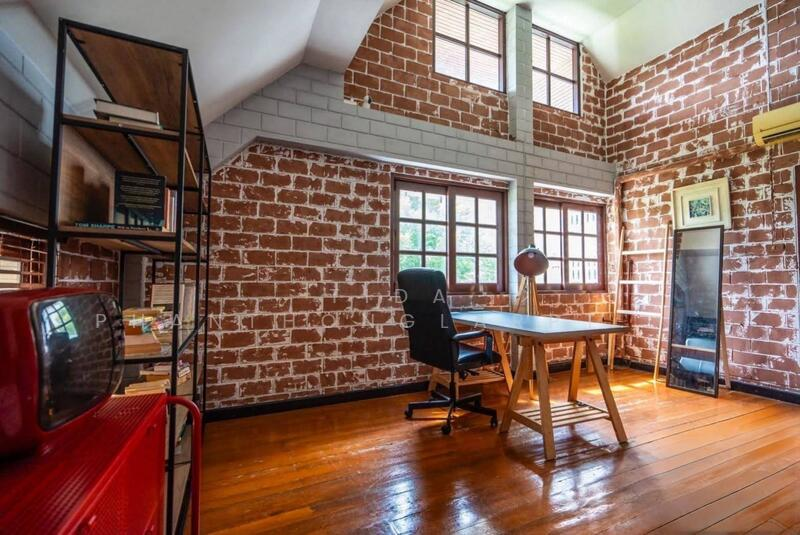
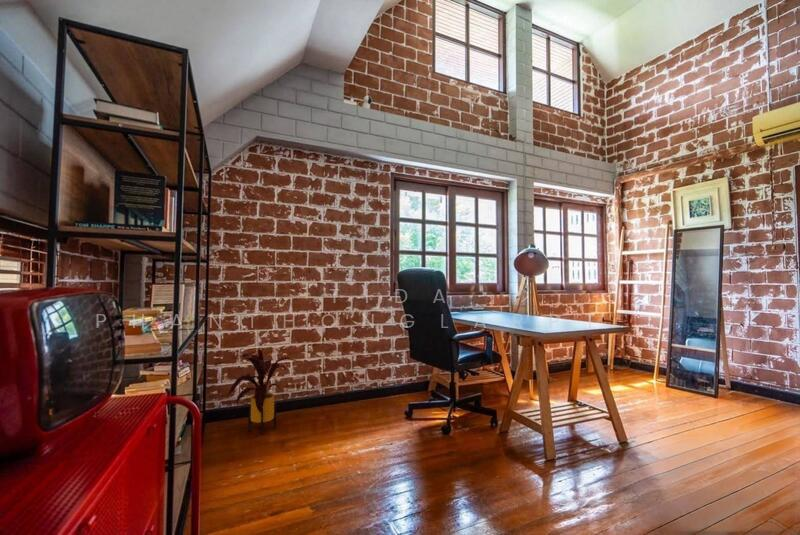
+ house plant (264, 390)
